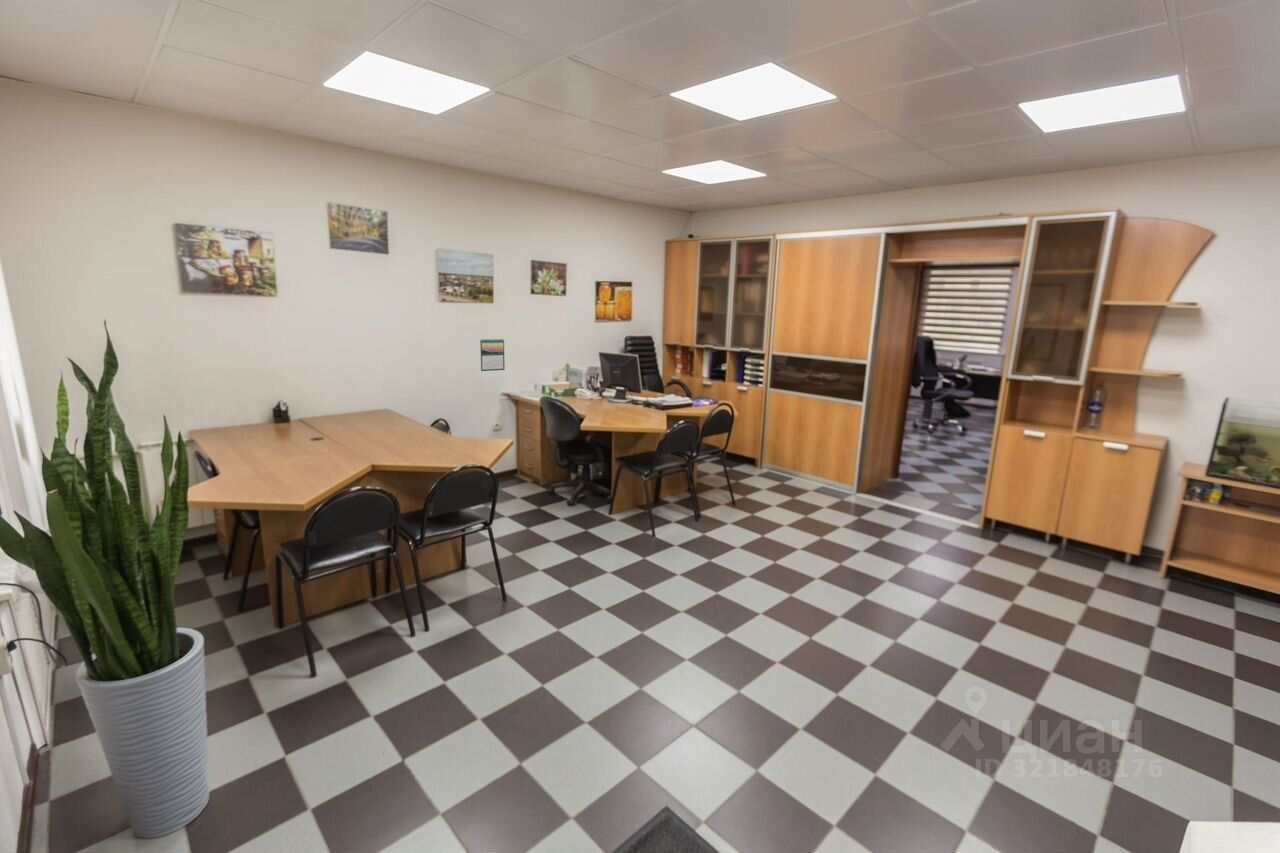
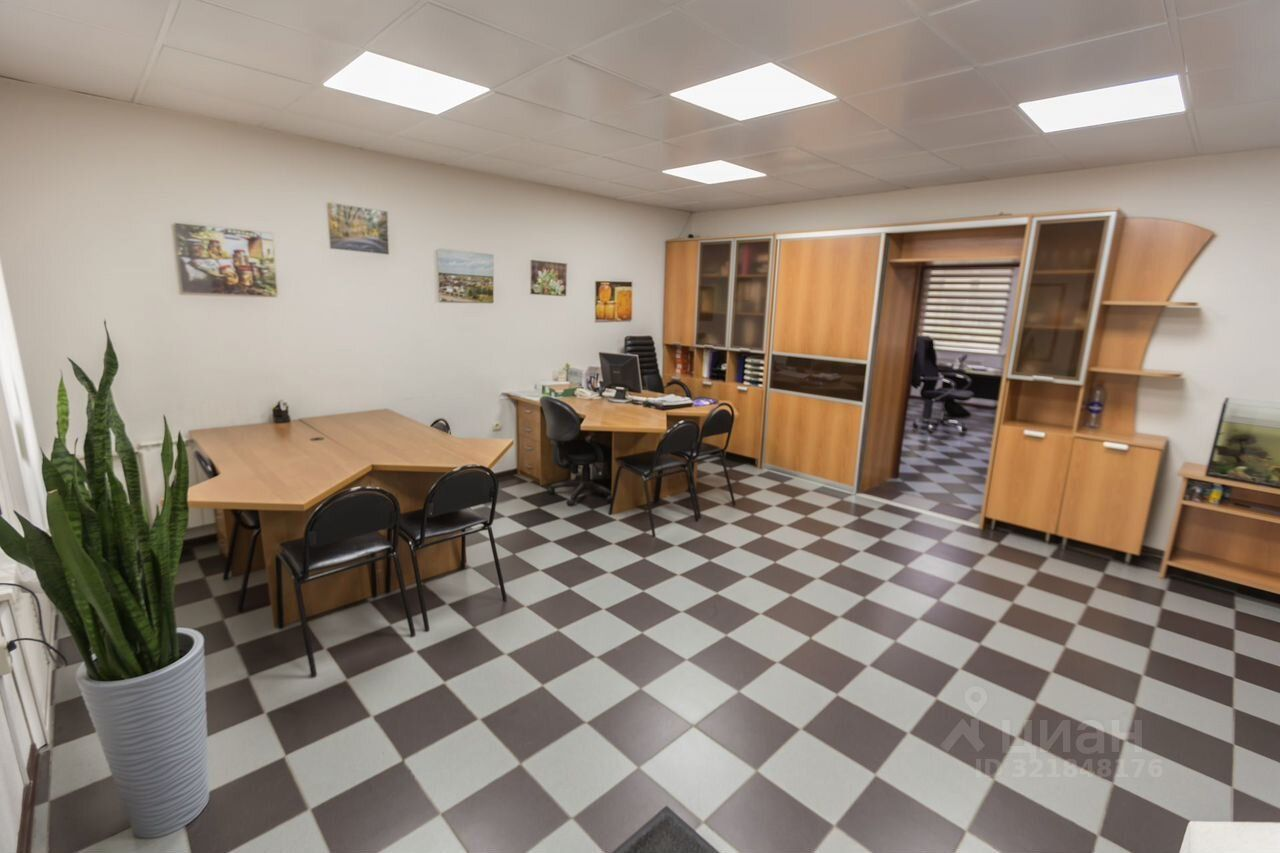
- calendar (492, 354)
